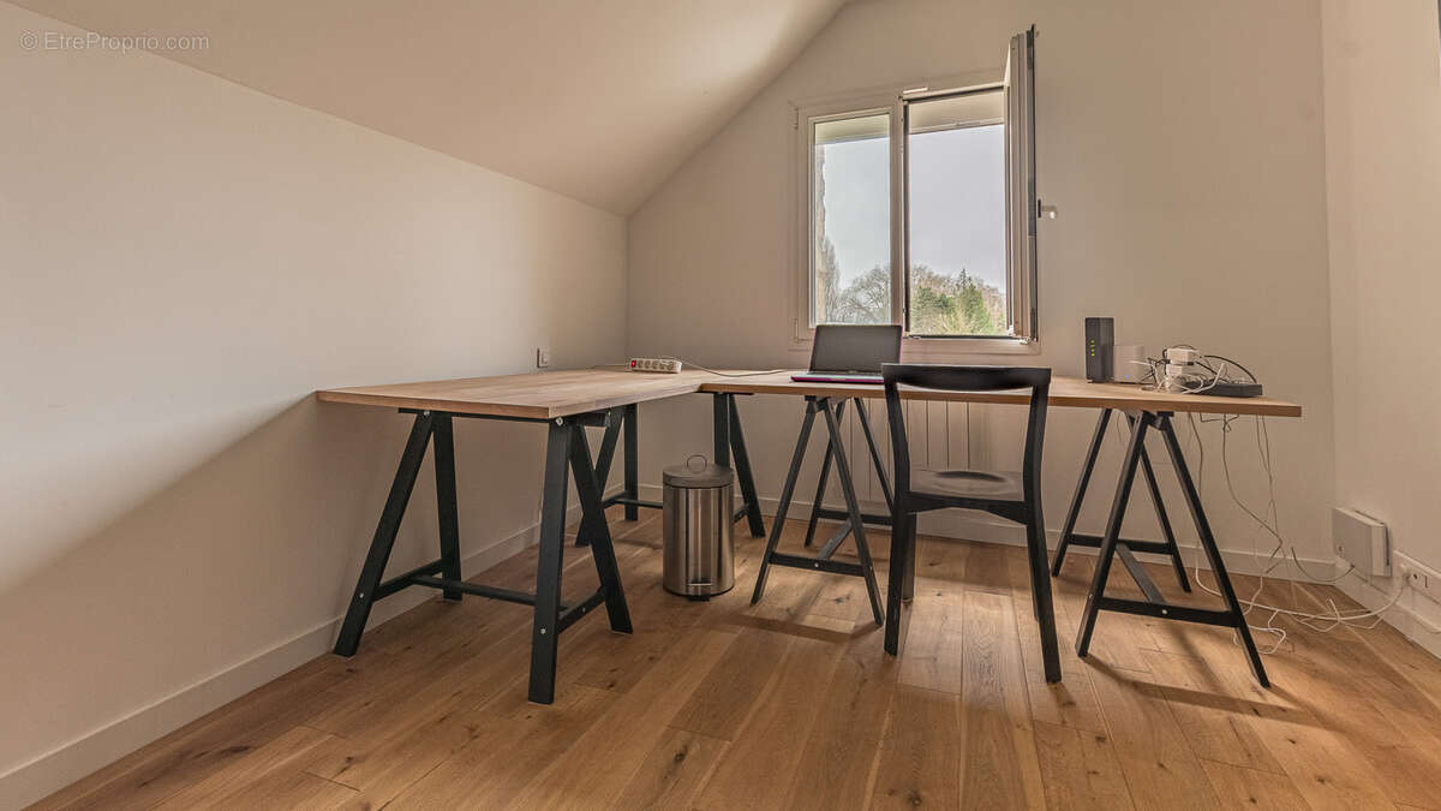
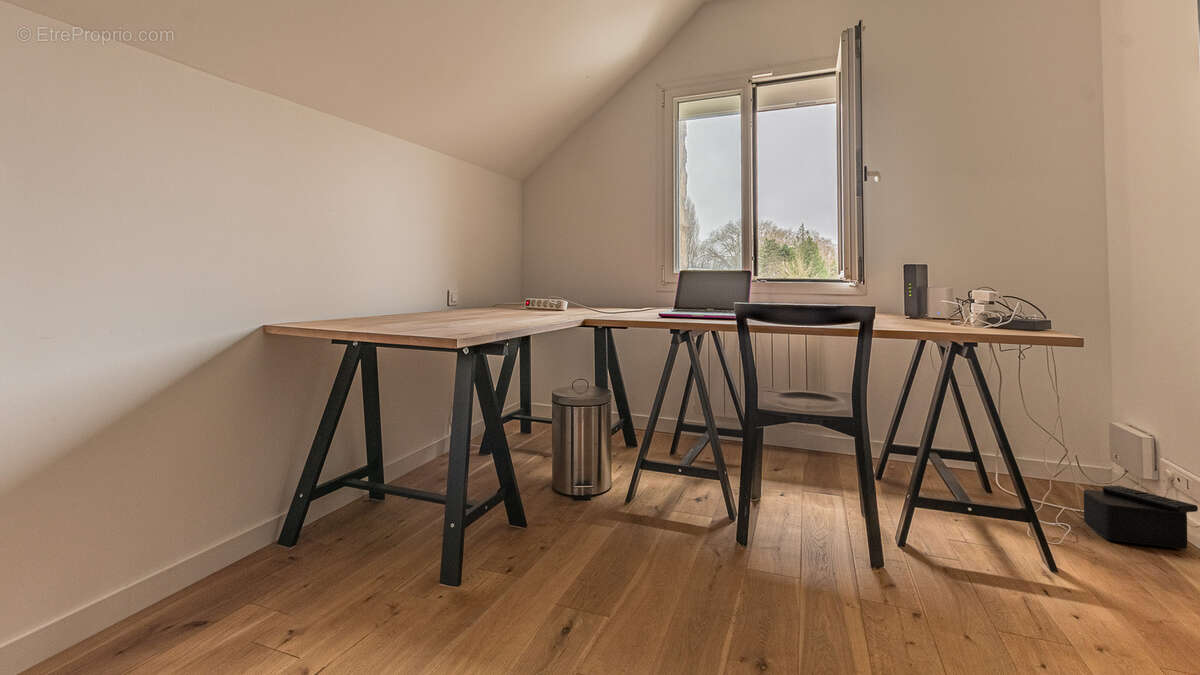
+ speaker (1136, 514)
